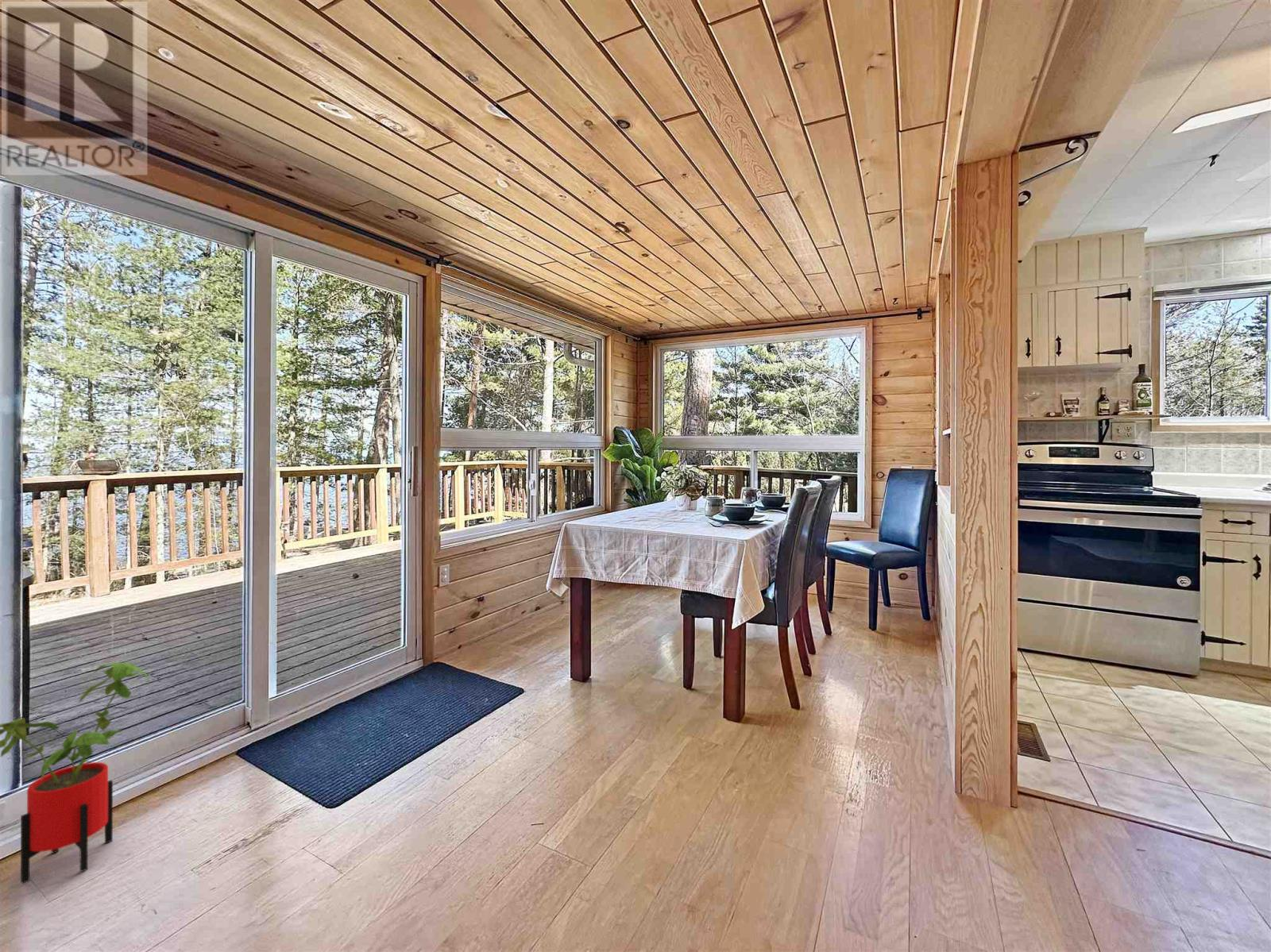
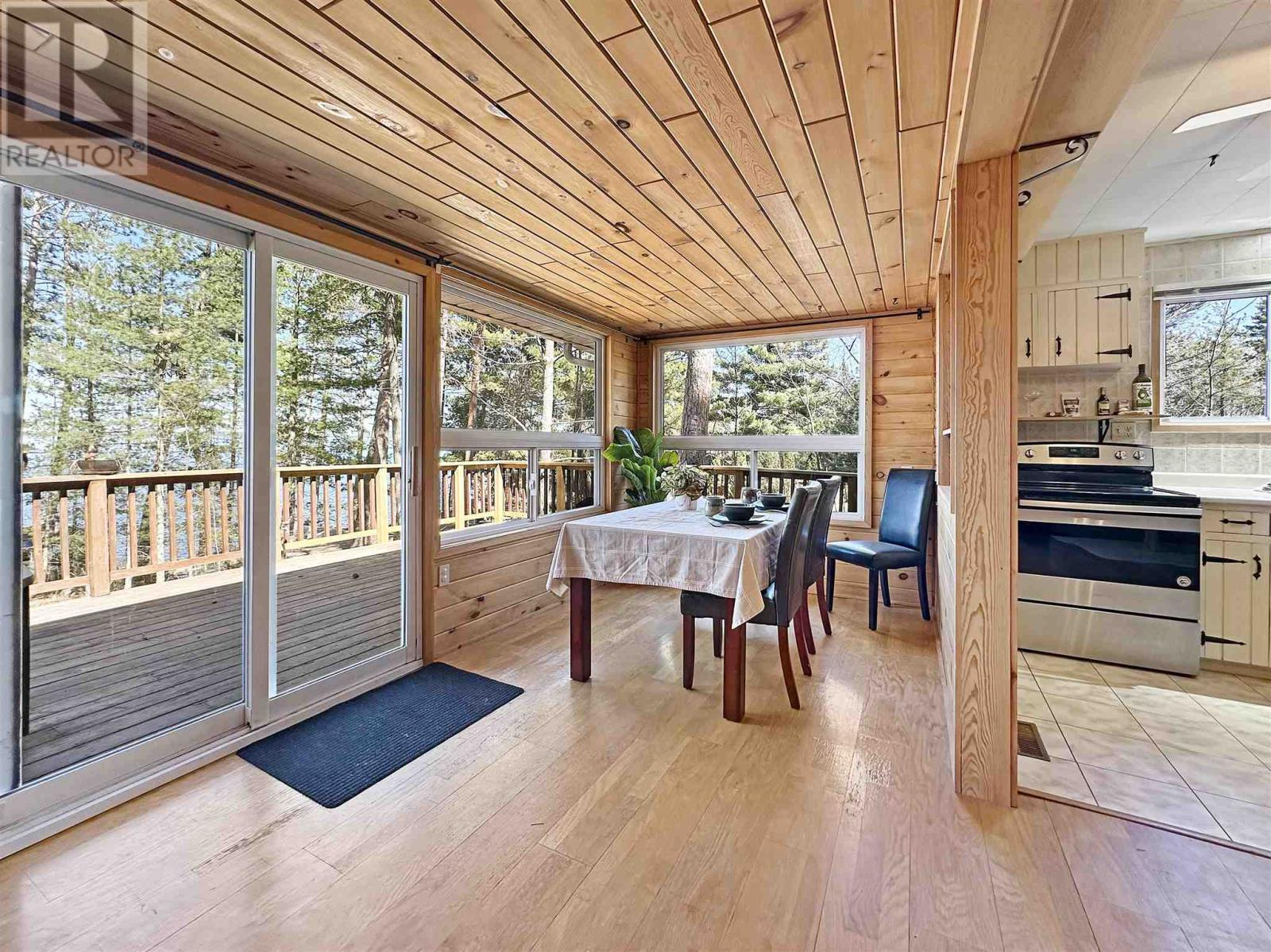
- house plant (80, 763)
